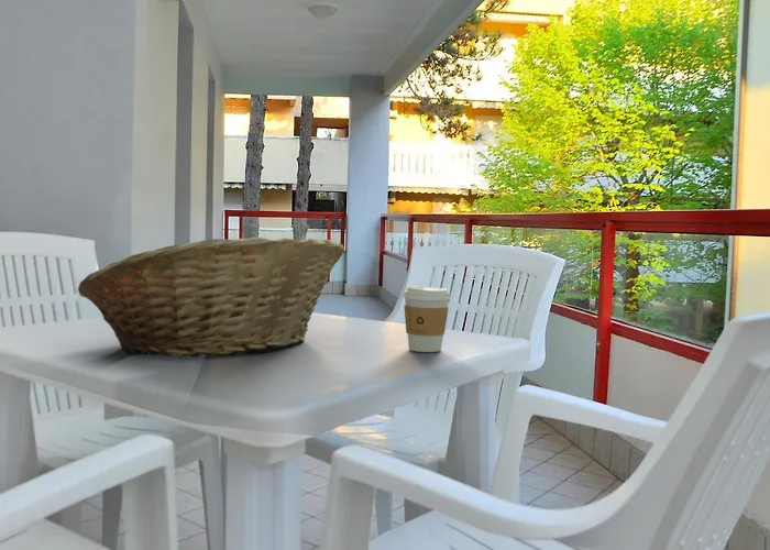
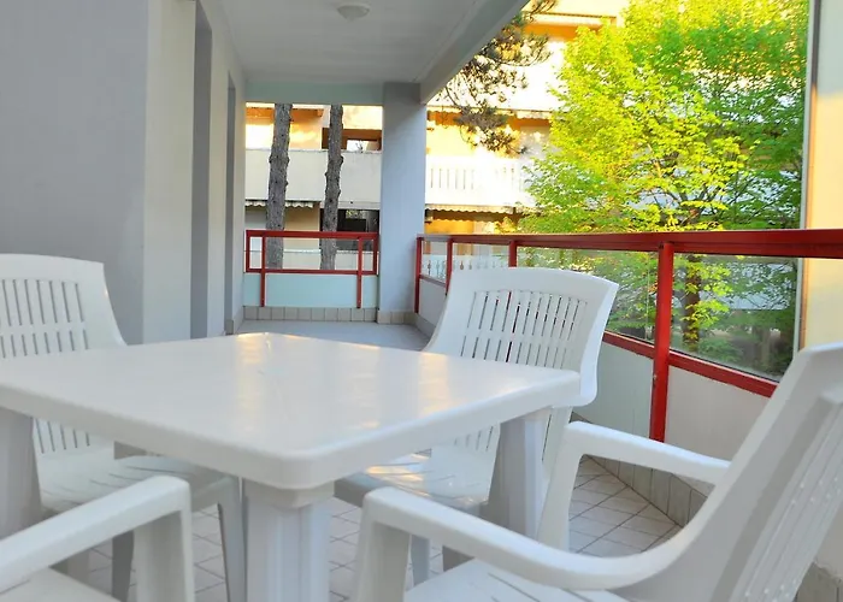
- fruit basket (222, 289)
- coffee cup (426, 317)
